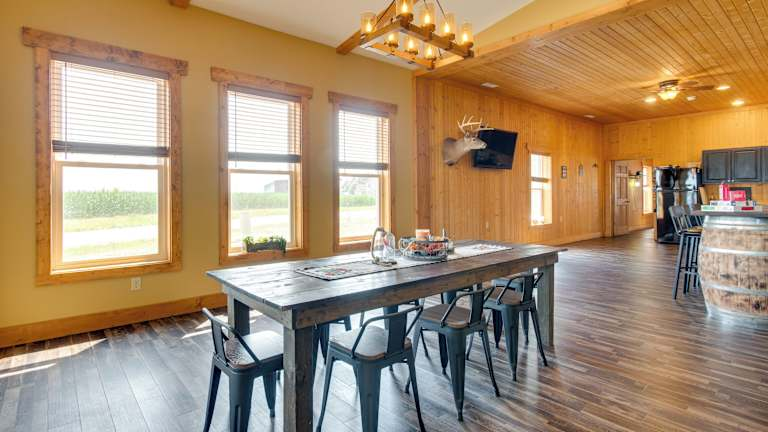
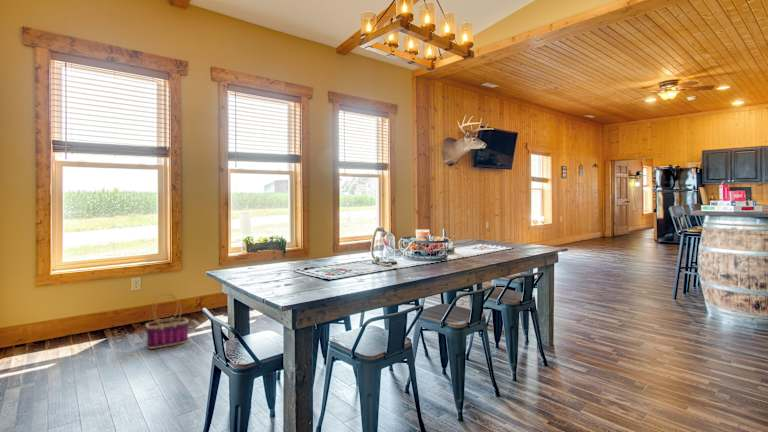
+ basket (167, 319)
